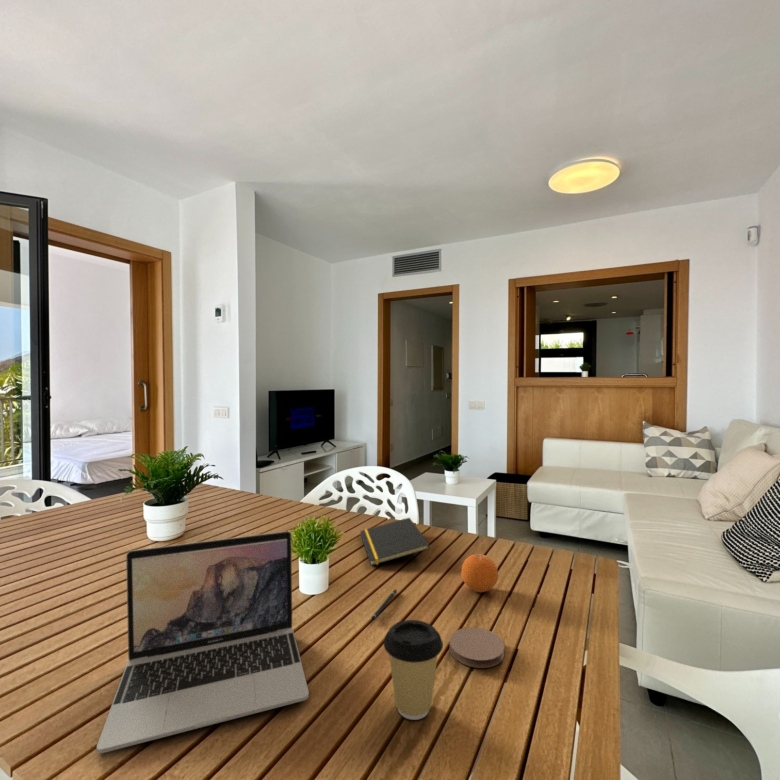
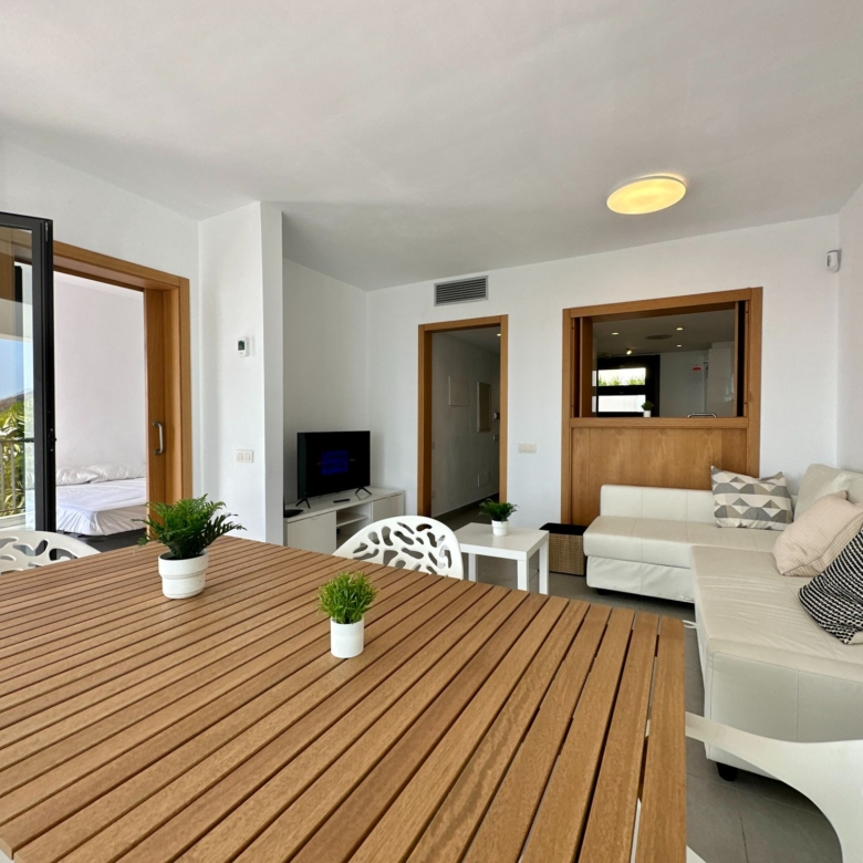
- coaster (476, 646)
- fruit (479, 573)
- laptop (212, 621)
- coffee cup (413, 668)
- notepad (392, 539)
- pen (385, 602)
